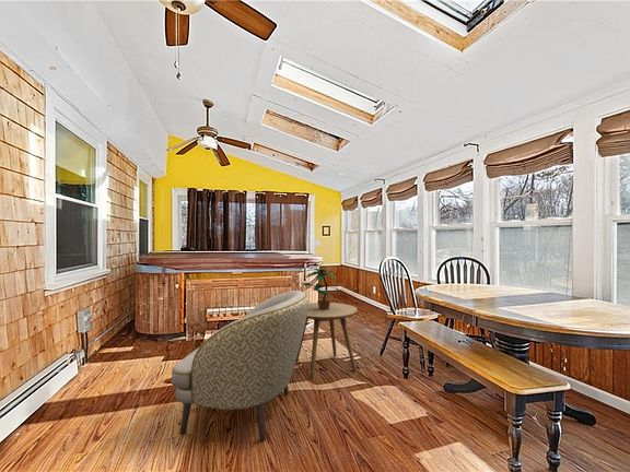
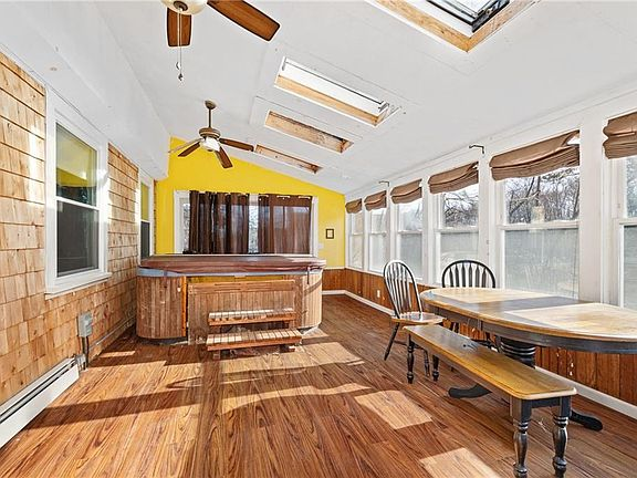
- potted plant (320, 287)
- armchair (248, 353)
- side table (317, 337)
